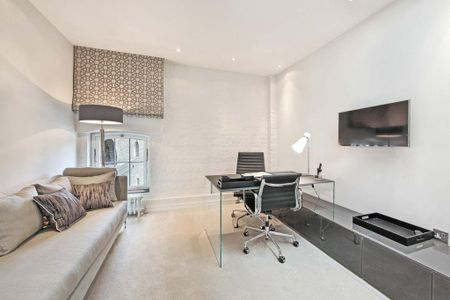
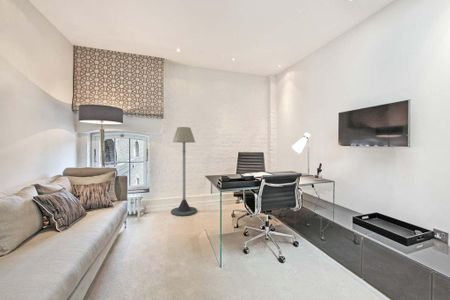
+ floor lamp (184, 169)
